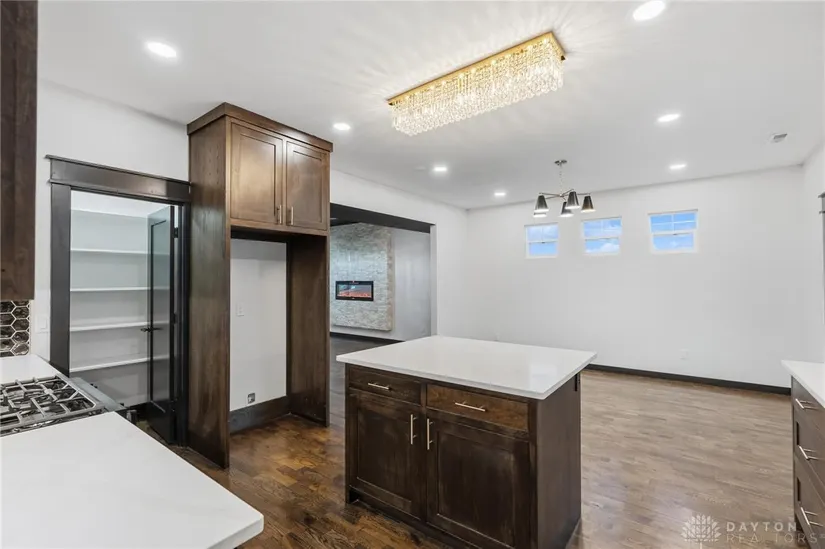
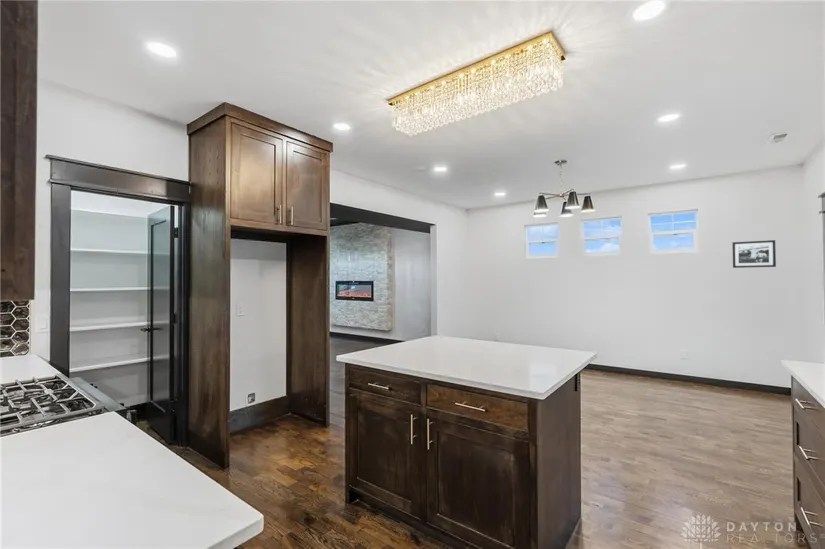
+ picture frame (753, 254)
